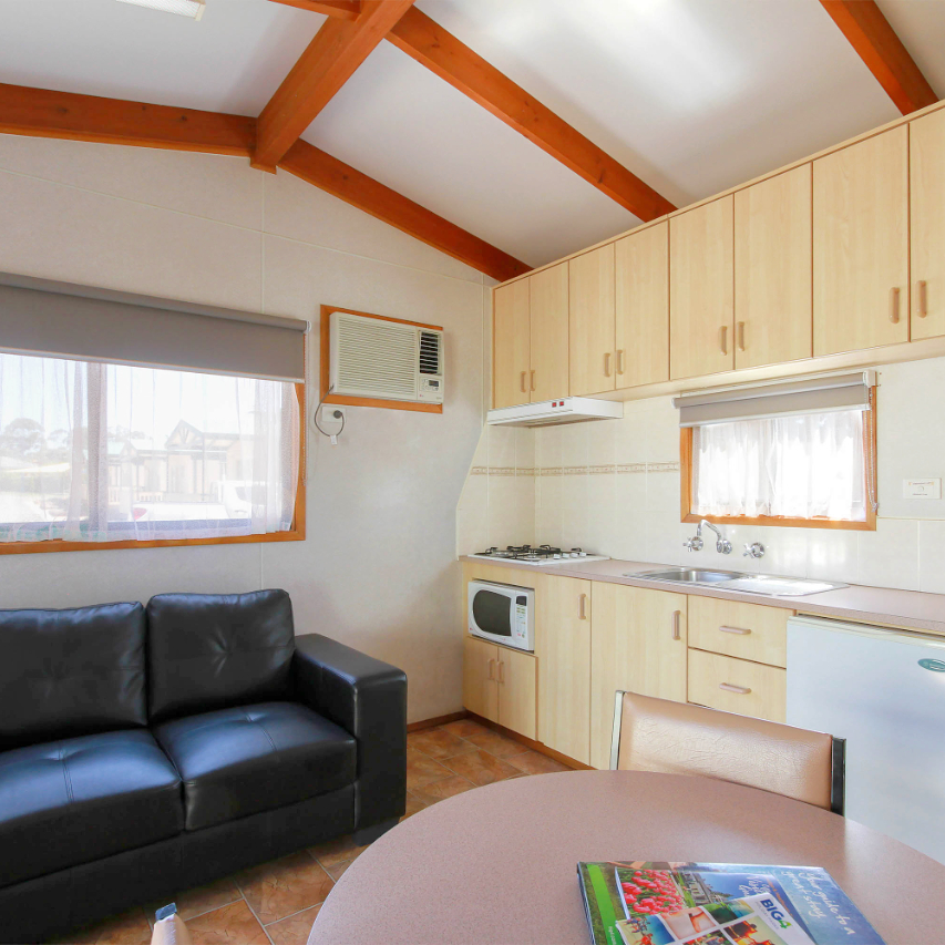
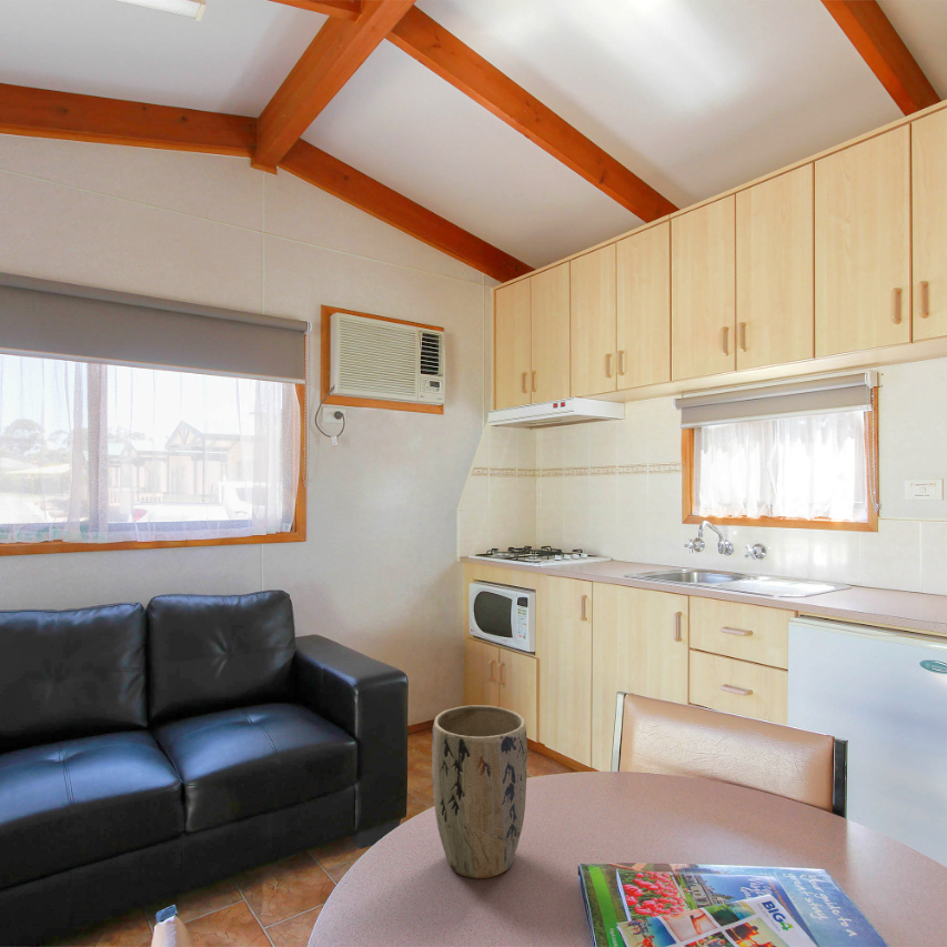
+ plant pot (478, 789)
